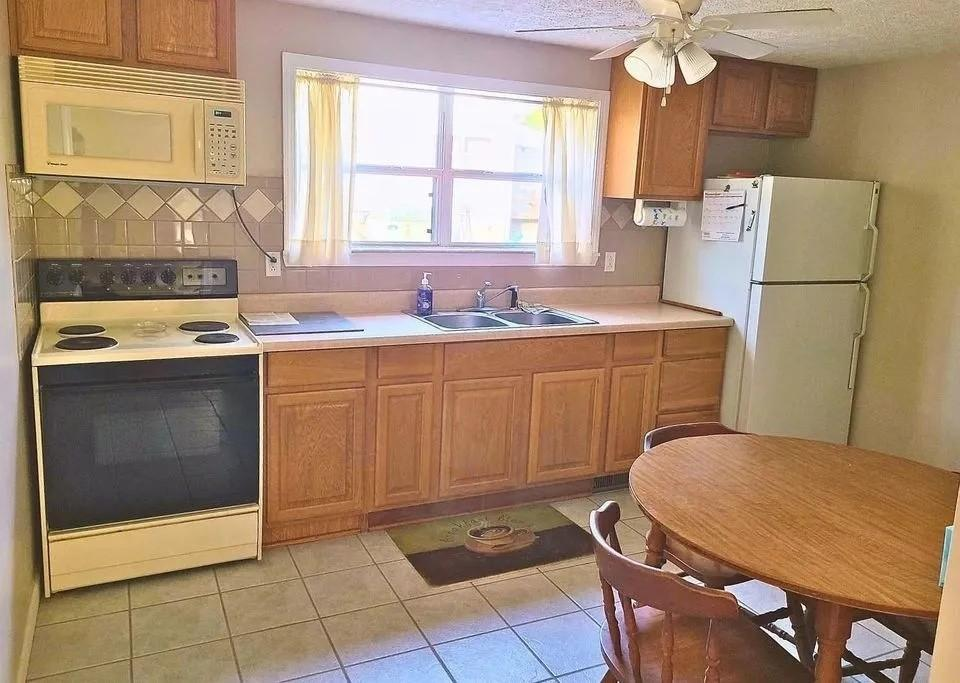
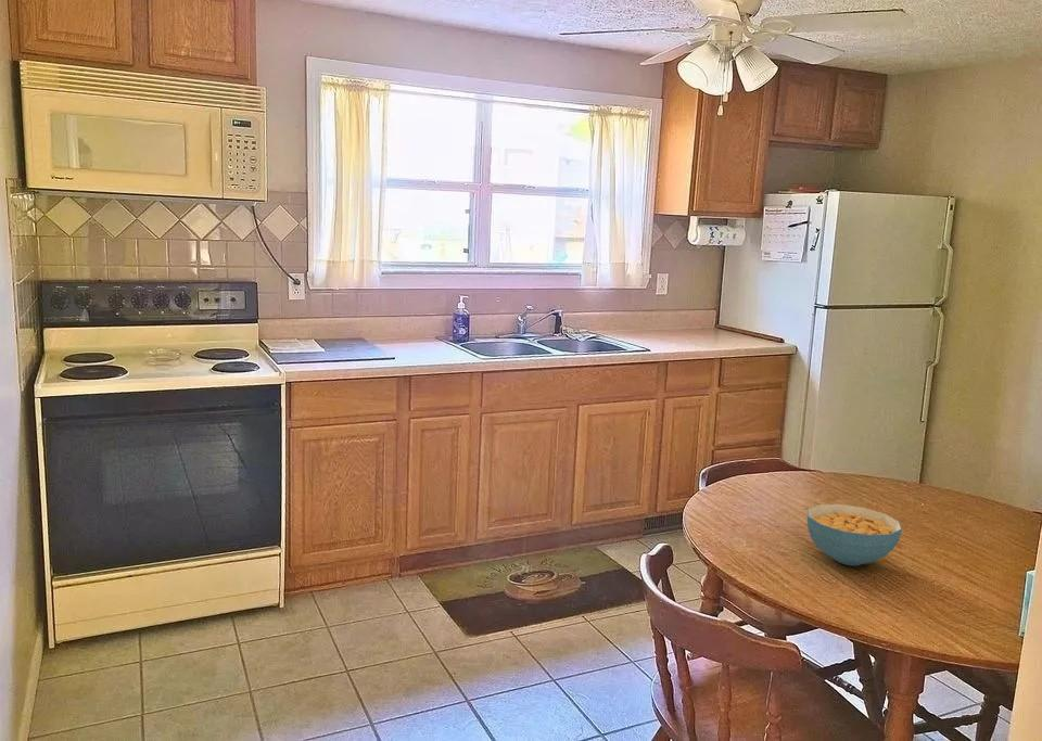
+ cereal bowl (850, 539)
